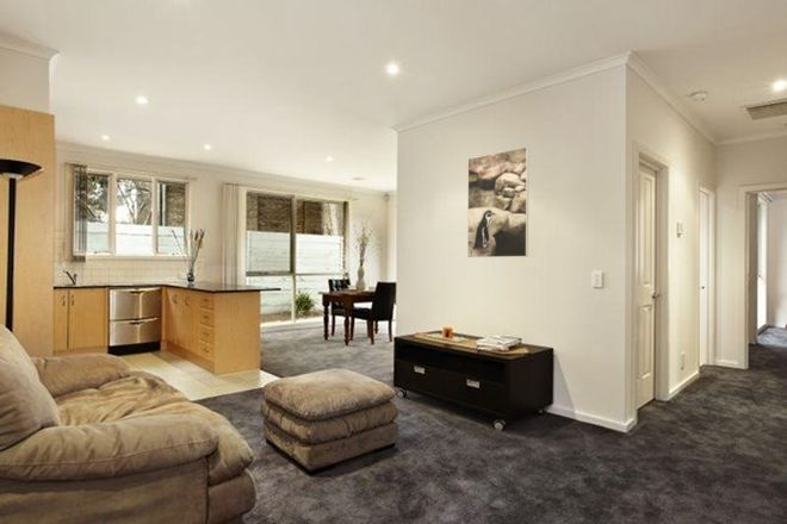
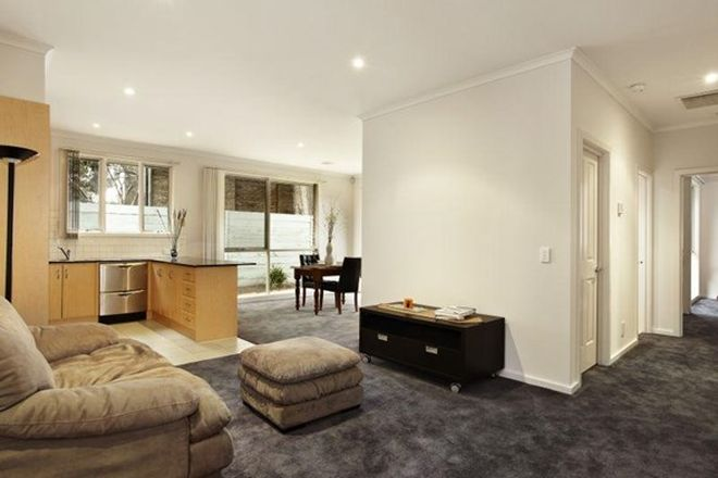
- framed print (496, 205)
